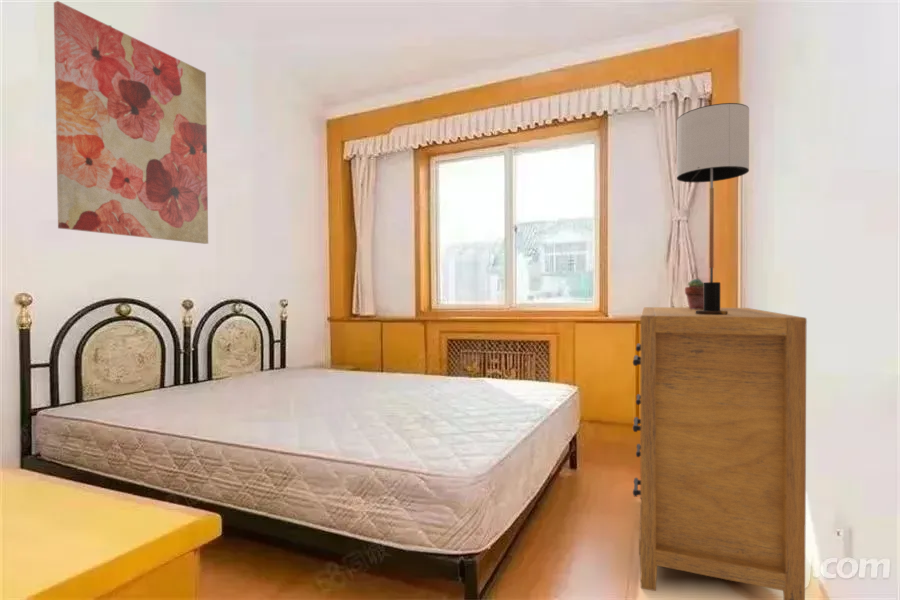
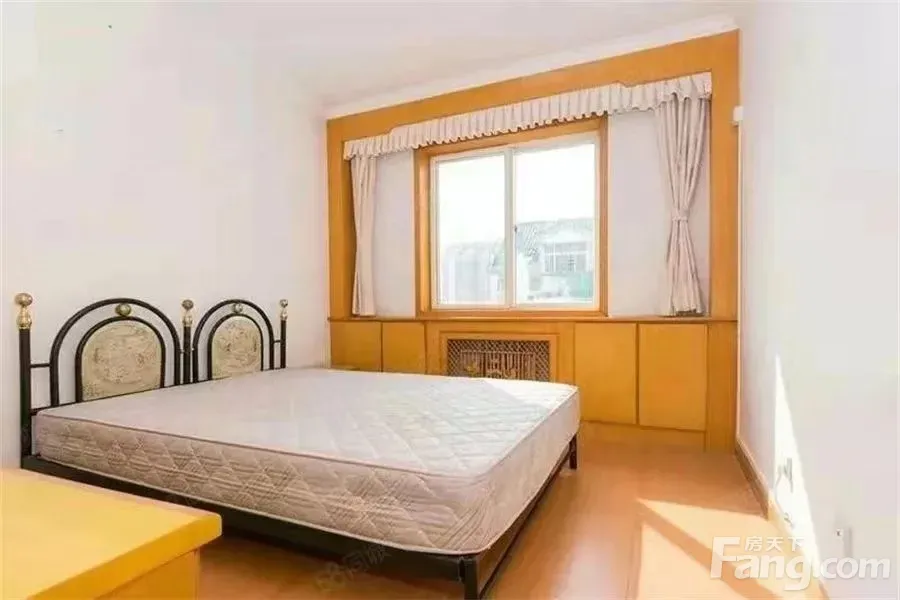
- potted succulent (697, 293)
- wall art (141, 140)
- table lamp (711, 214)
- dresser (699, 424)
